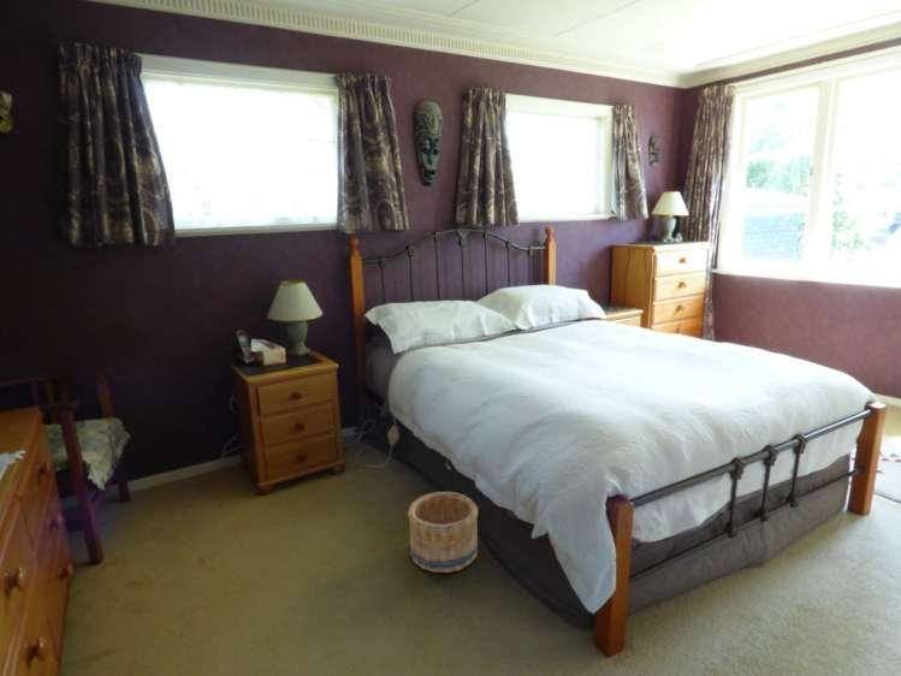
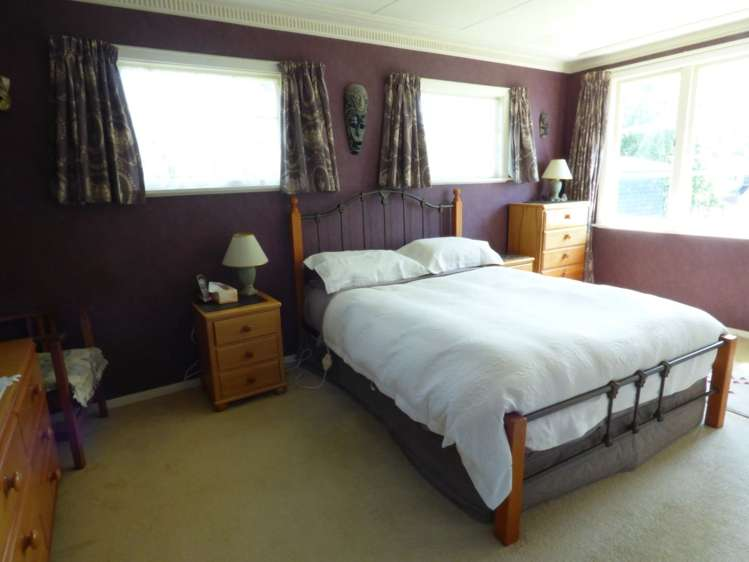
- basket (443, 529)
